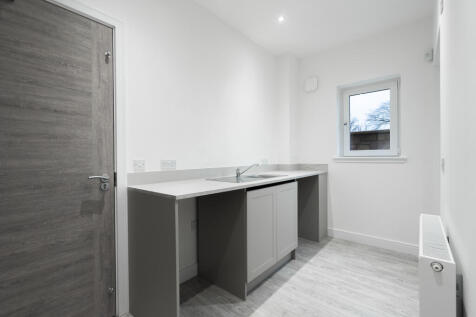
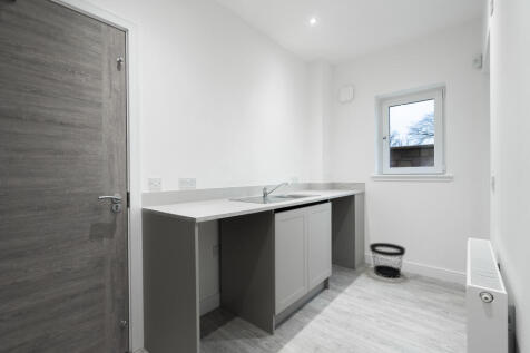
+ wastebasket (386, 258)
